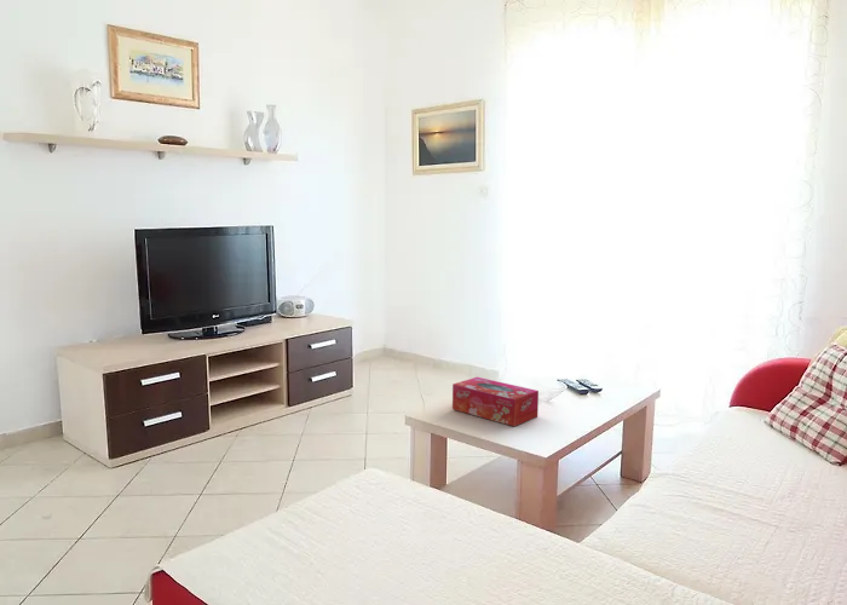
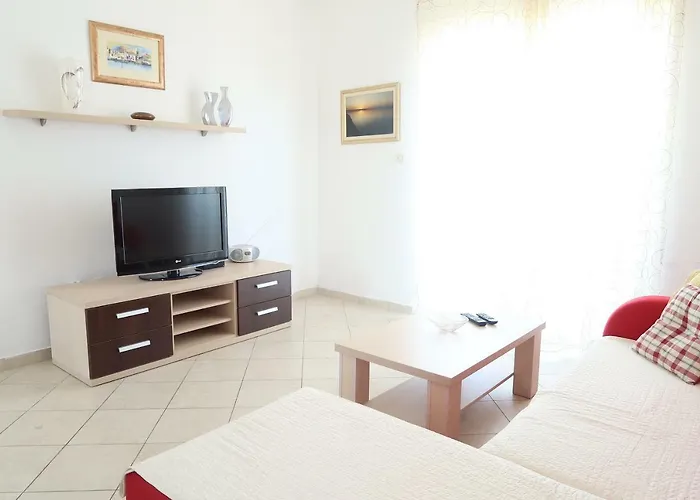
- tissue box (494, 399)
